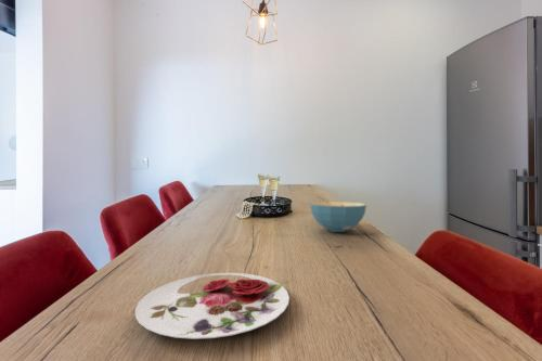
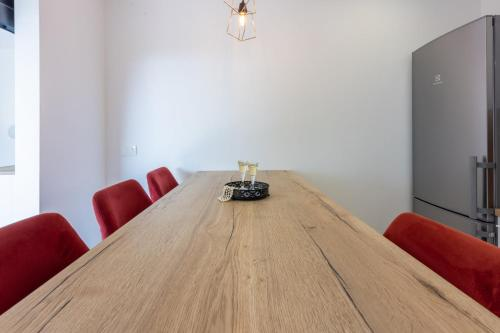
- cereal bowl (337, 217)
- plate (216, 296)
